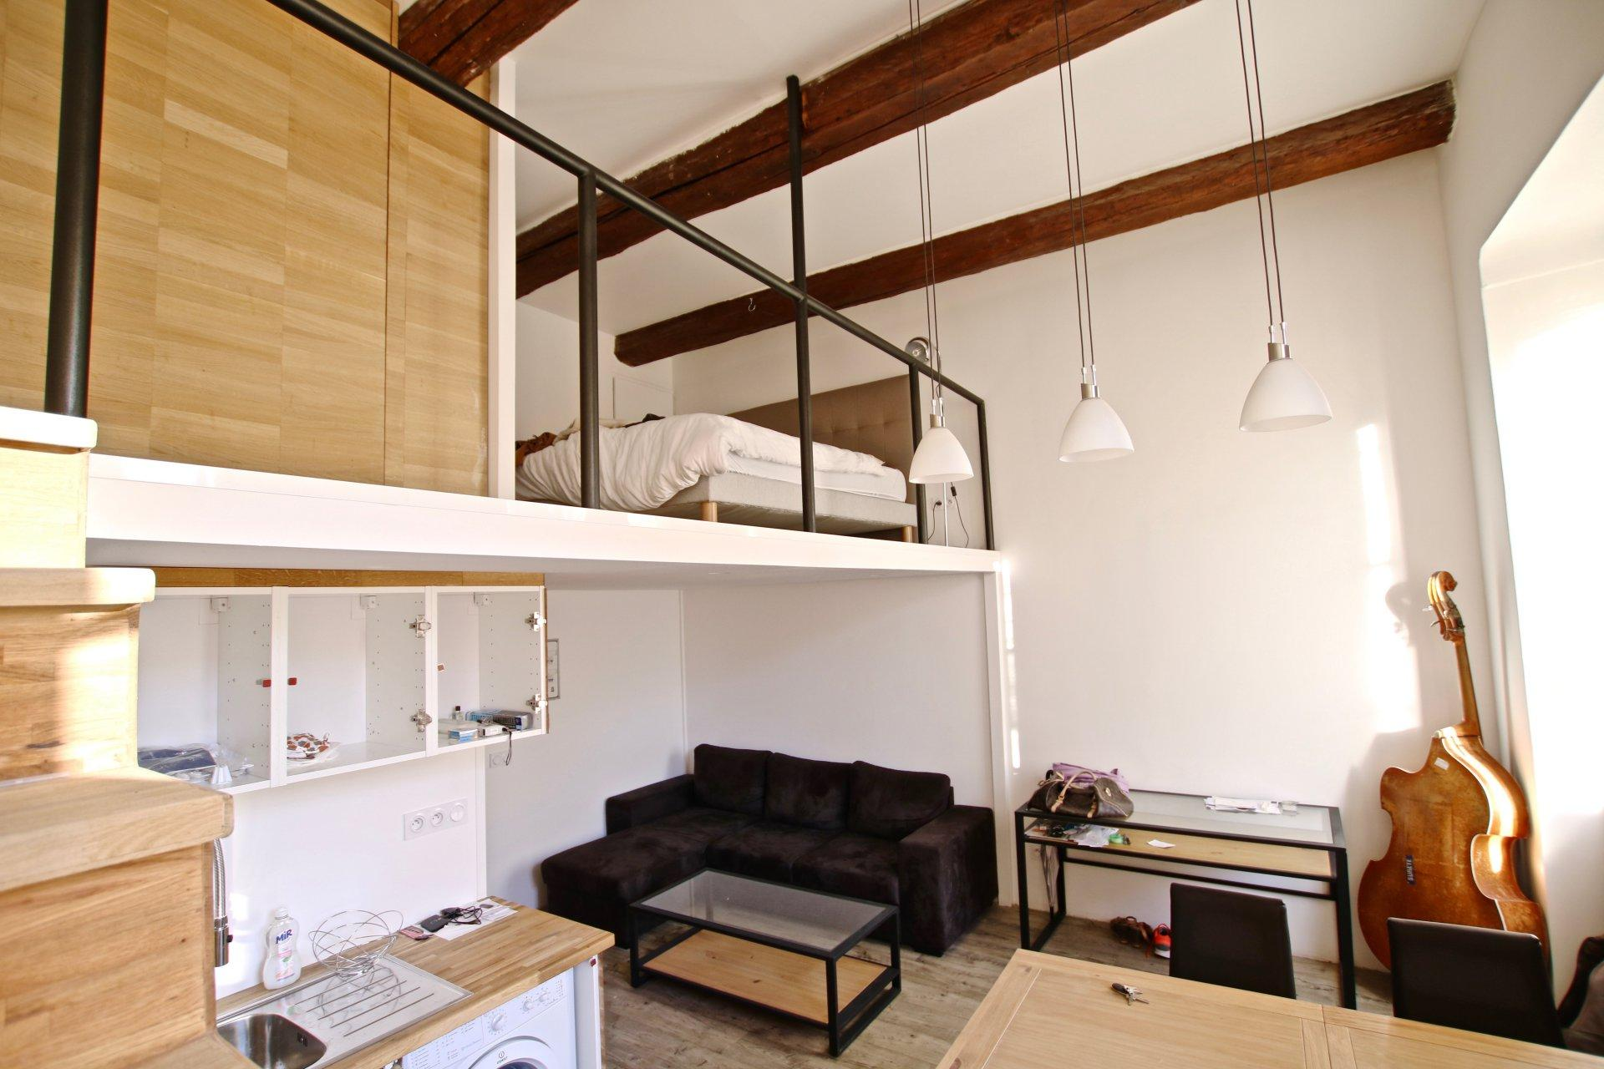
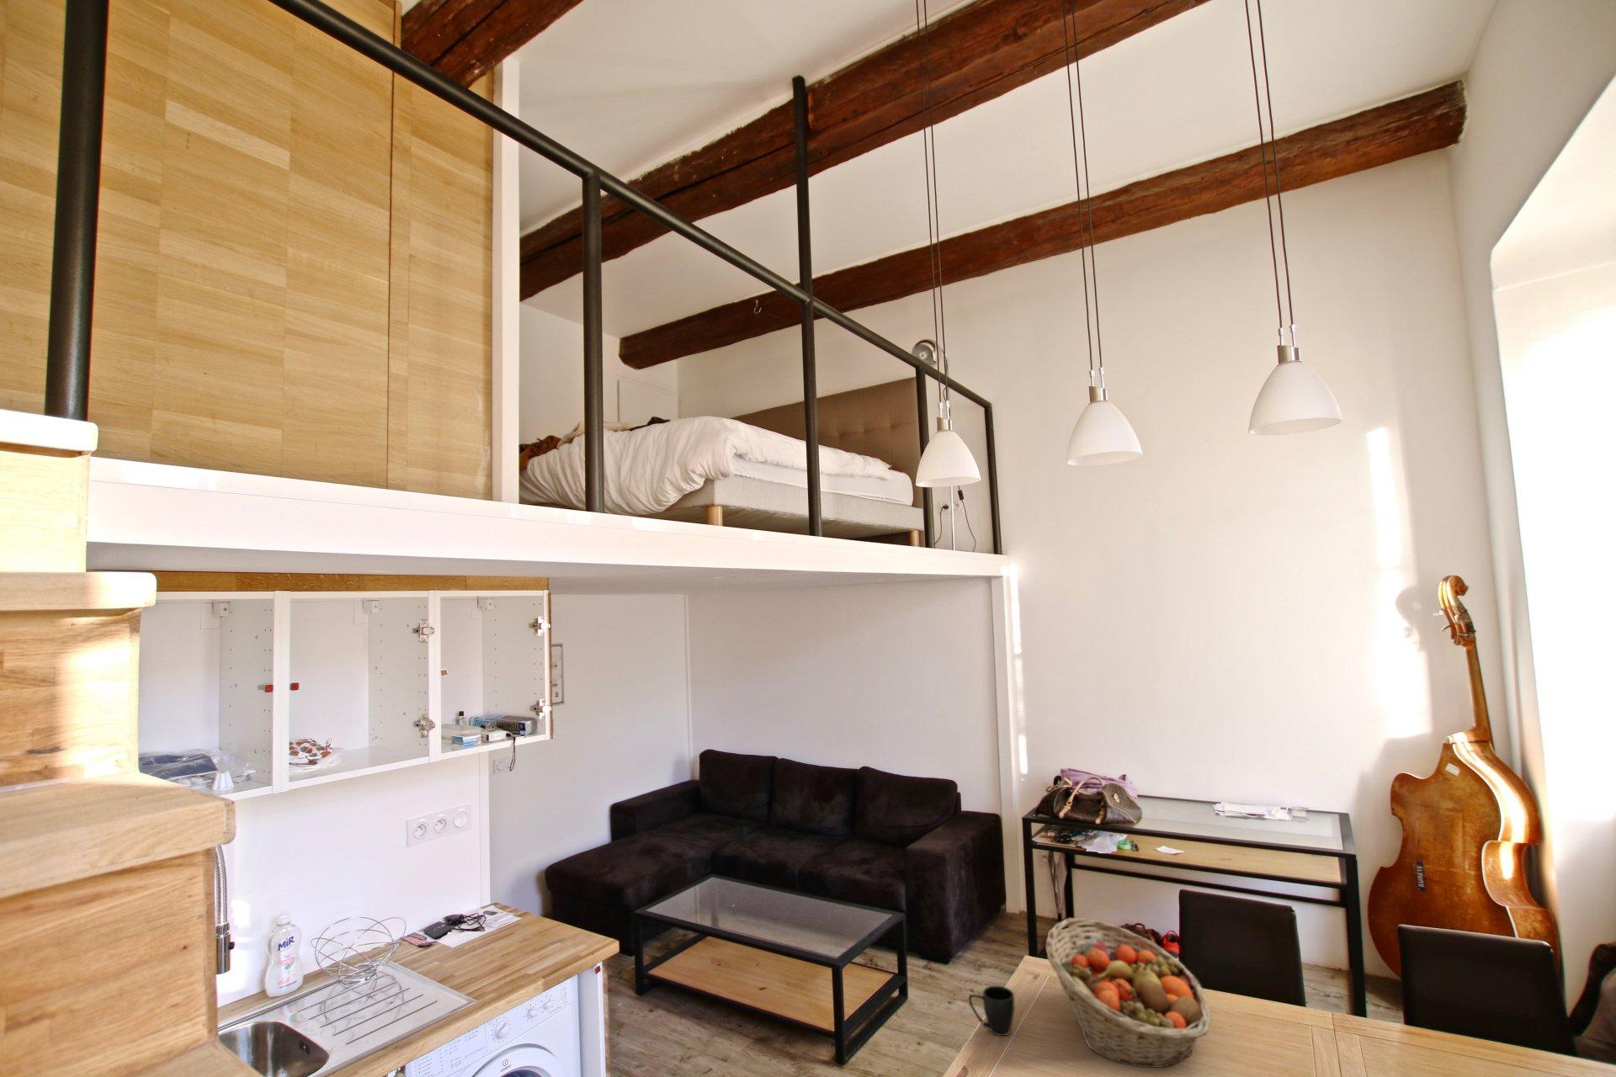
+ mug (992, 1011)
+ fruit basket (1125, 987)
